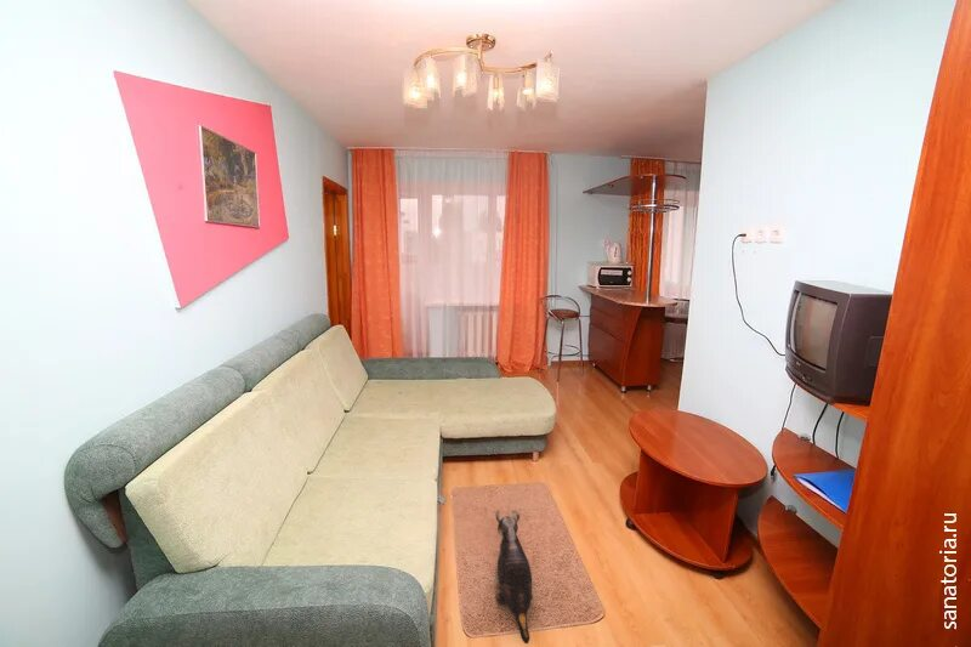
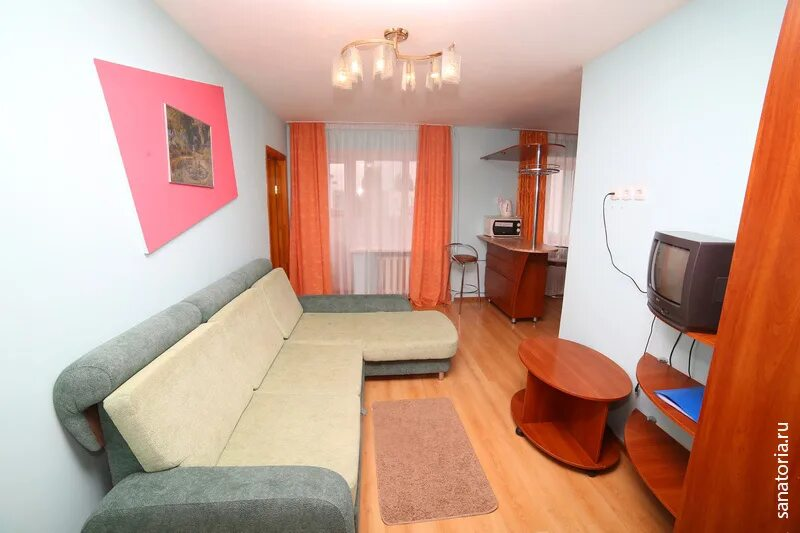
- plush toy (513, 569)
